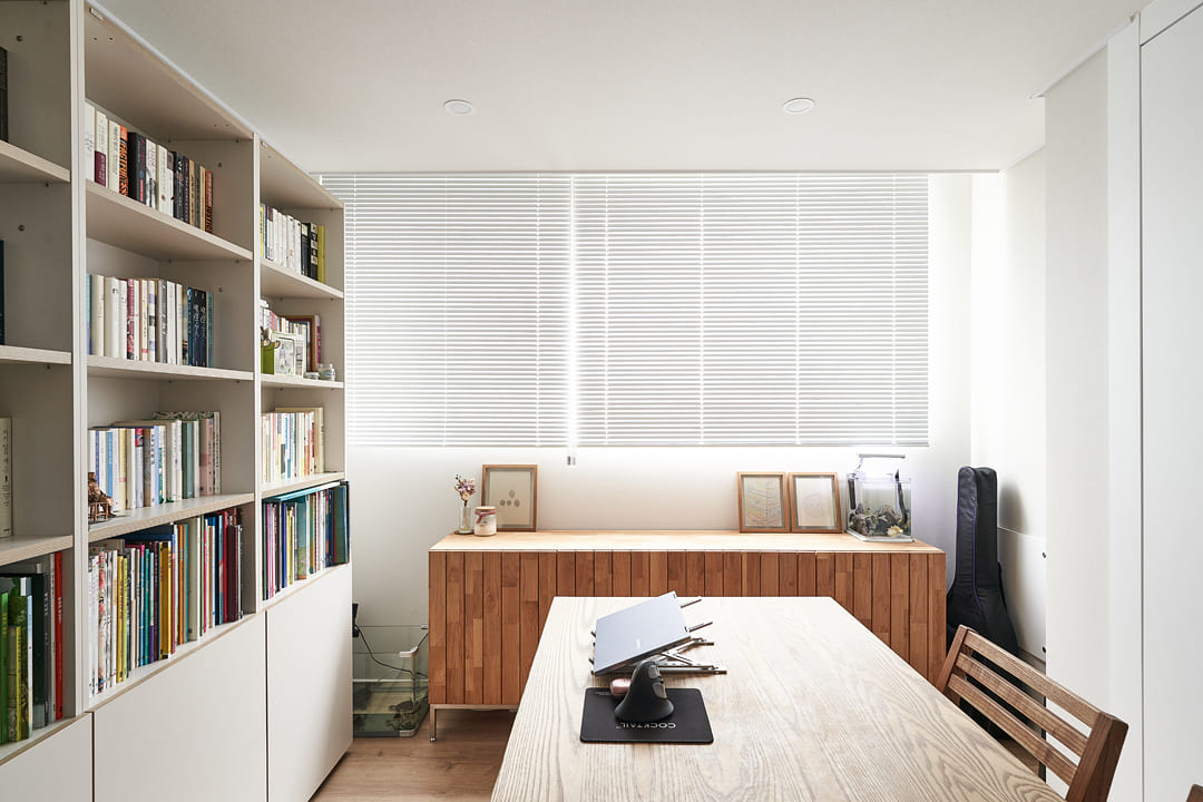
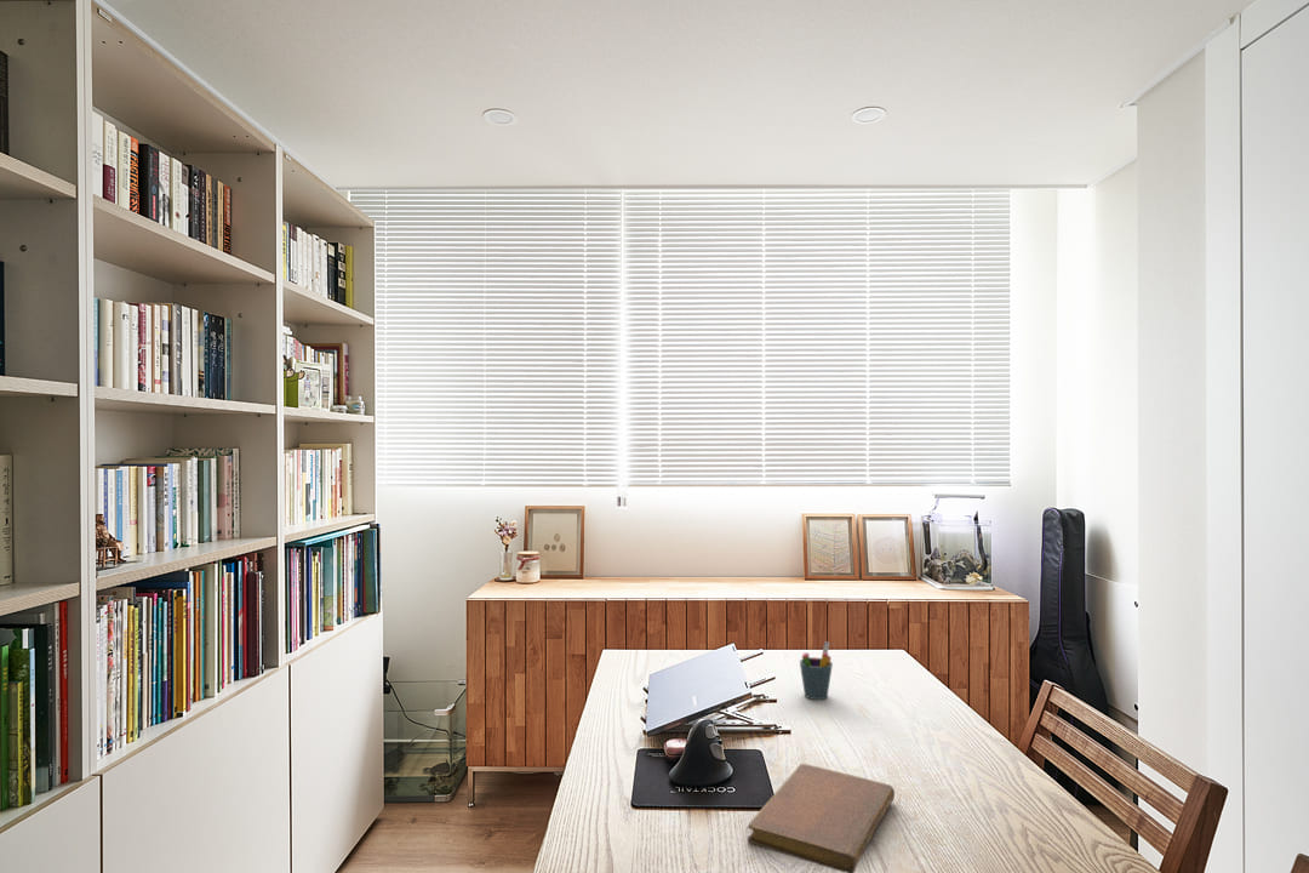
+ pen holder (816, 669)
+ notebook (824, 811)
